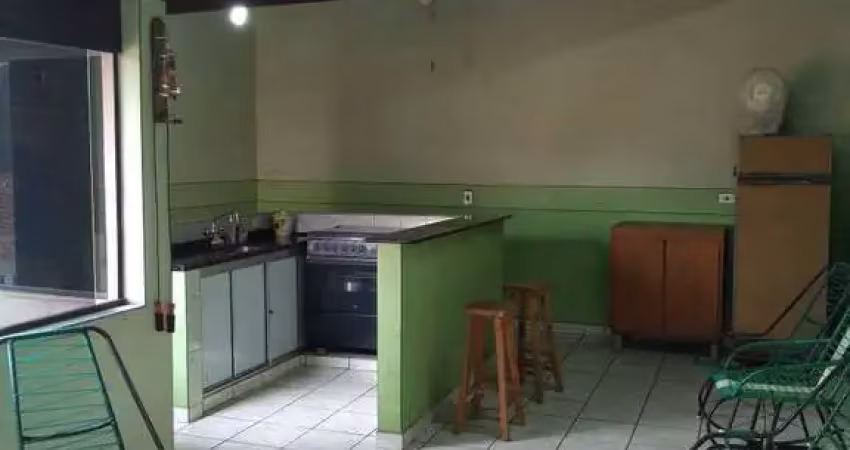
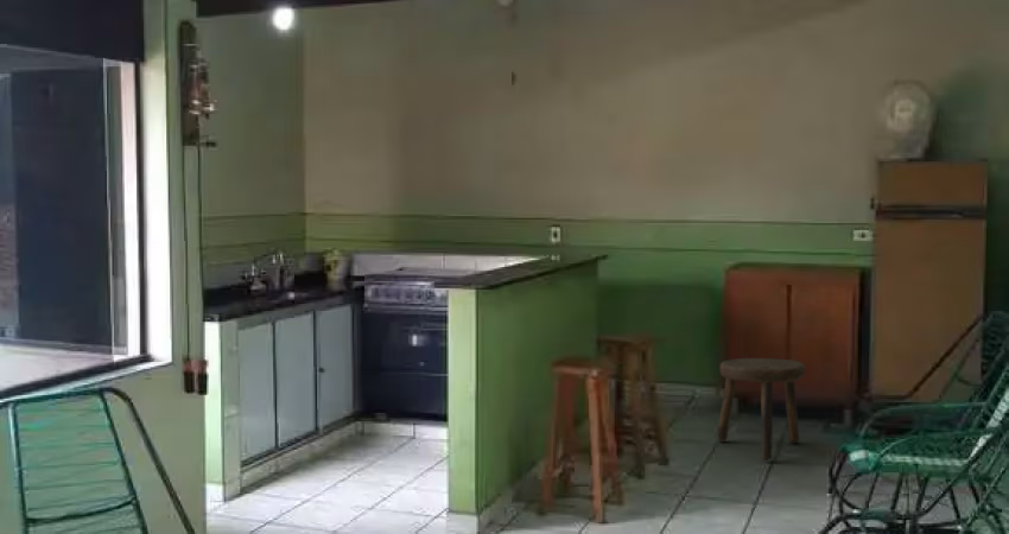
+ stool (761, 406)
